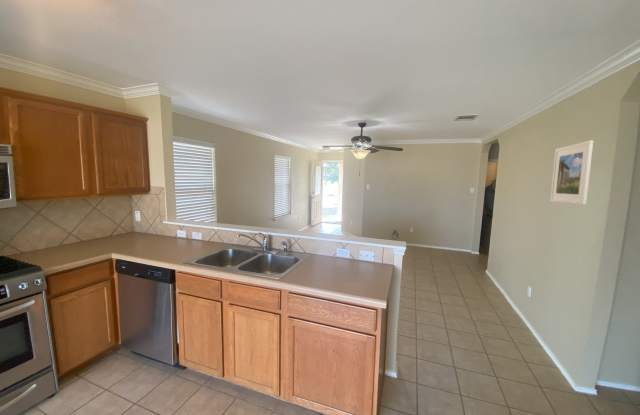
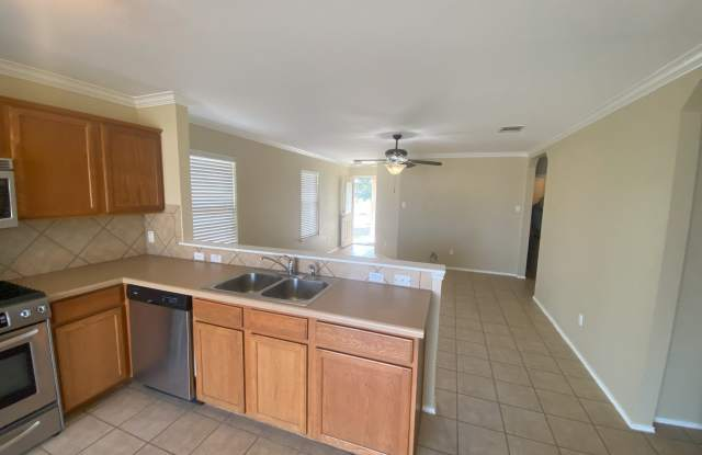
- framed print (569, 174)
